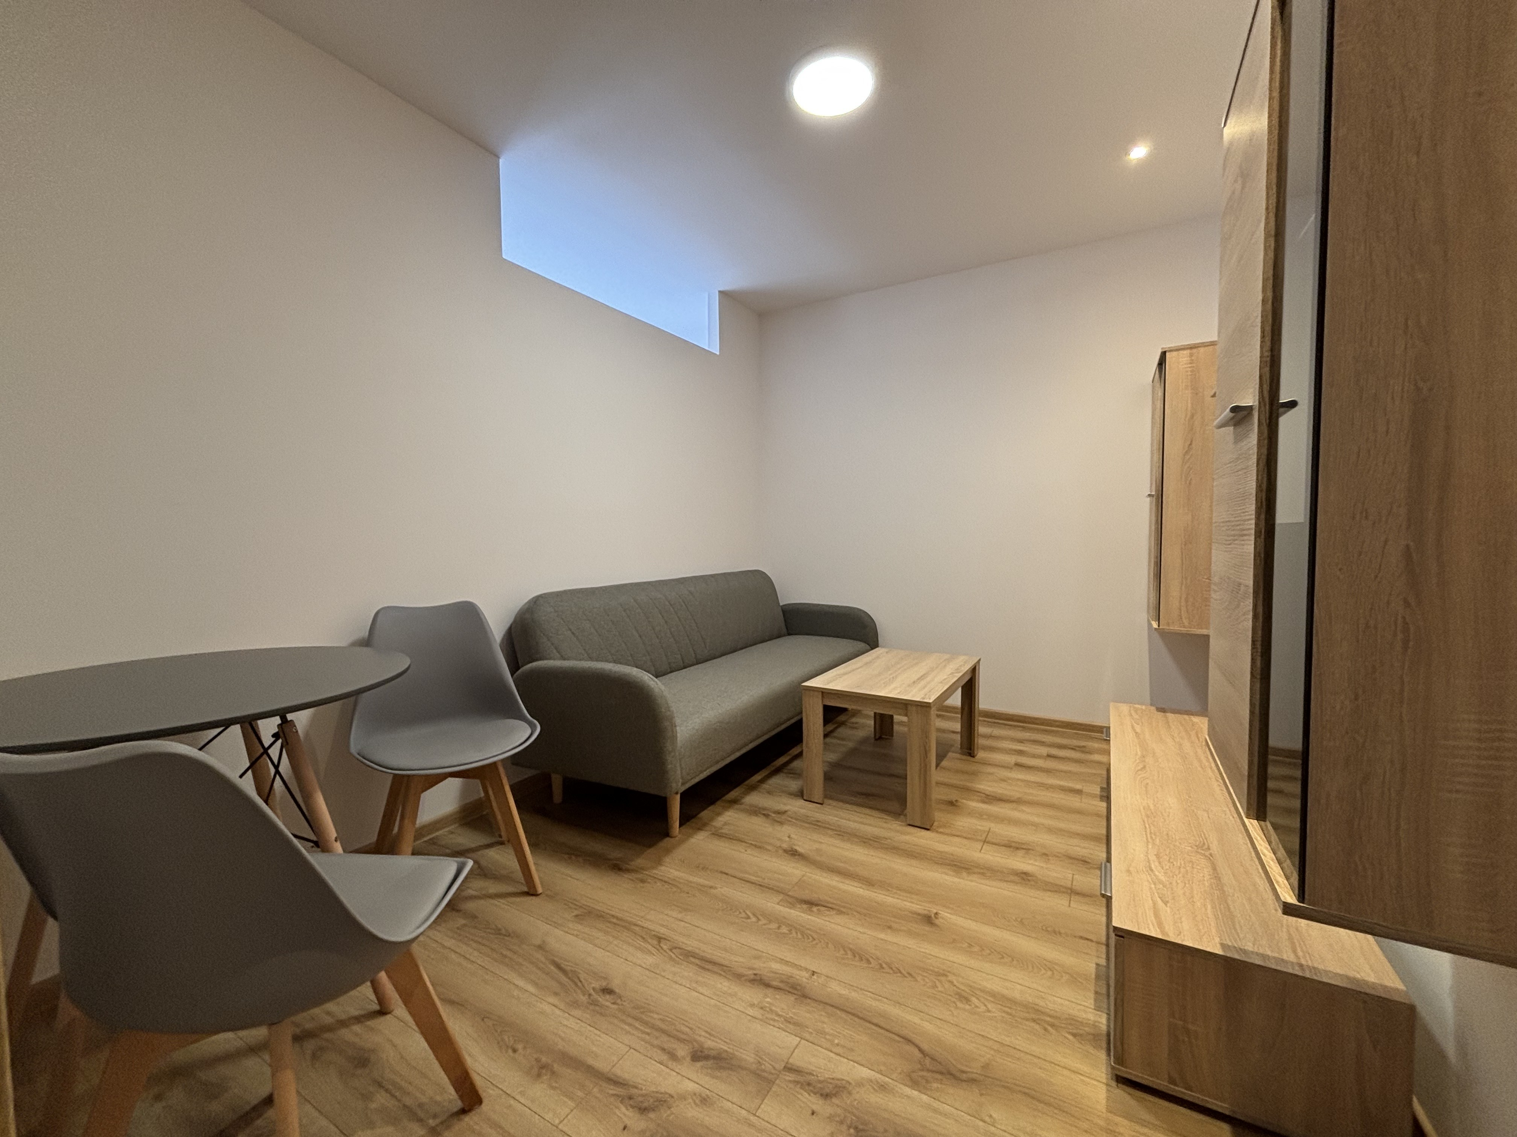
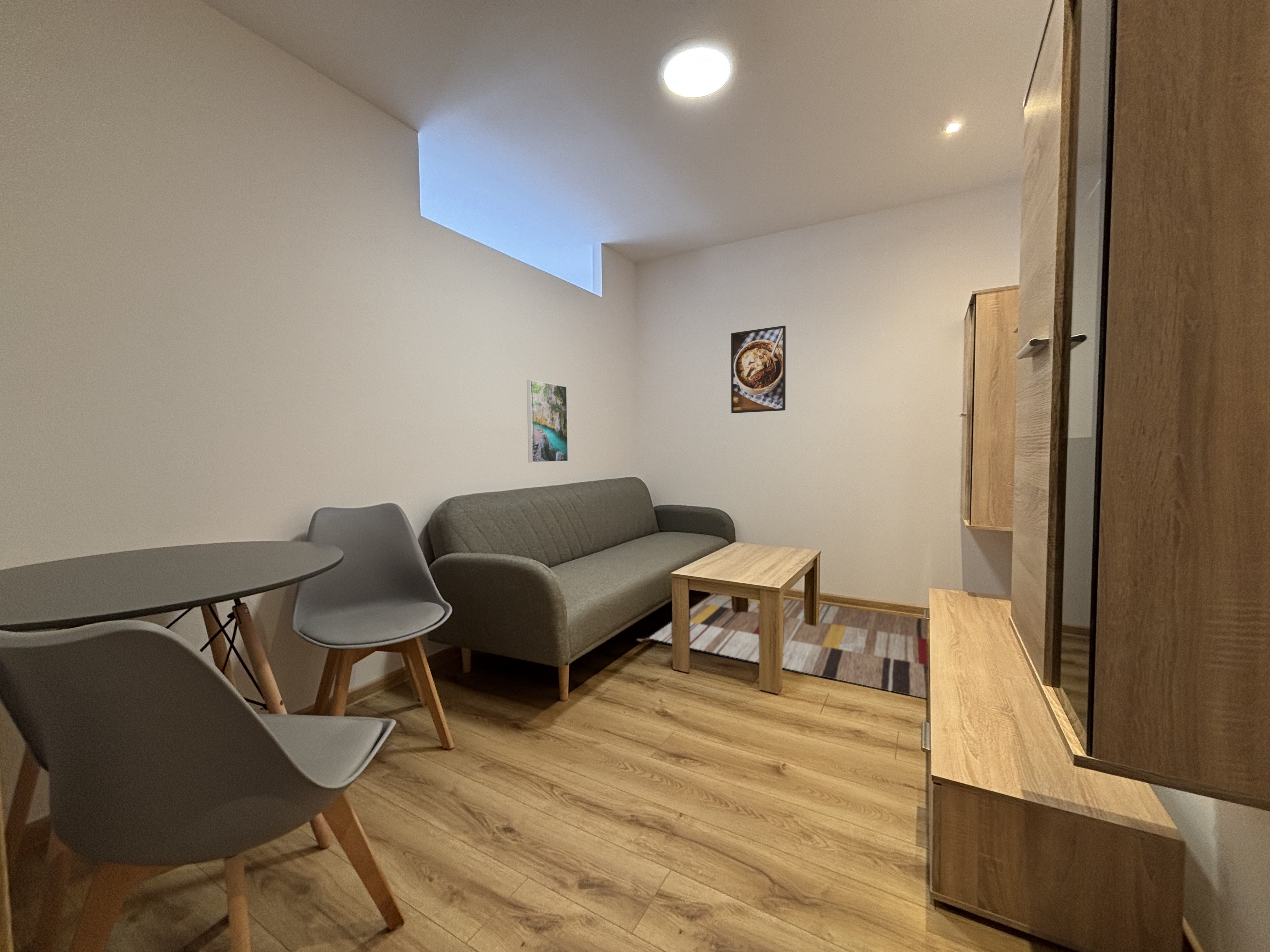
+ rug (830, 635)
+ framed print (548, 423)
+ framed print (758, 371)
